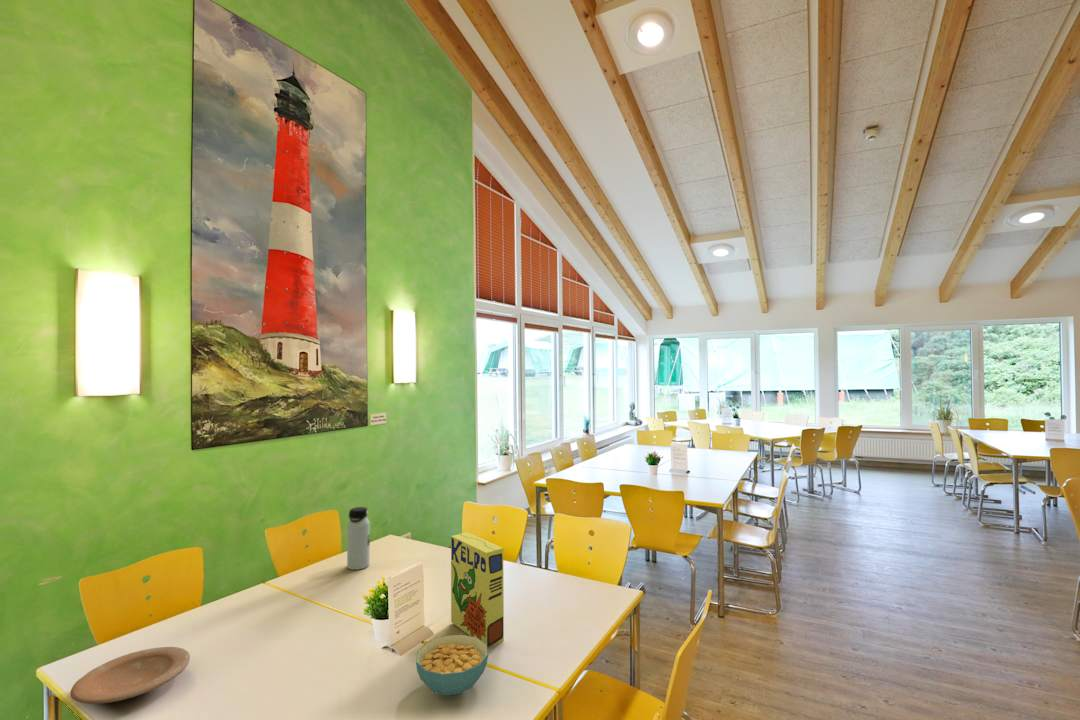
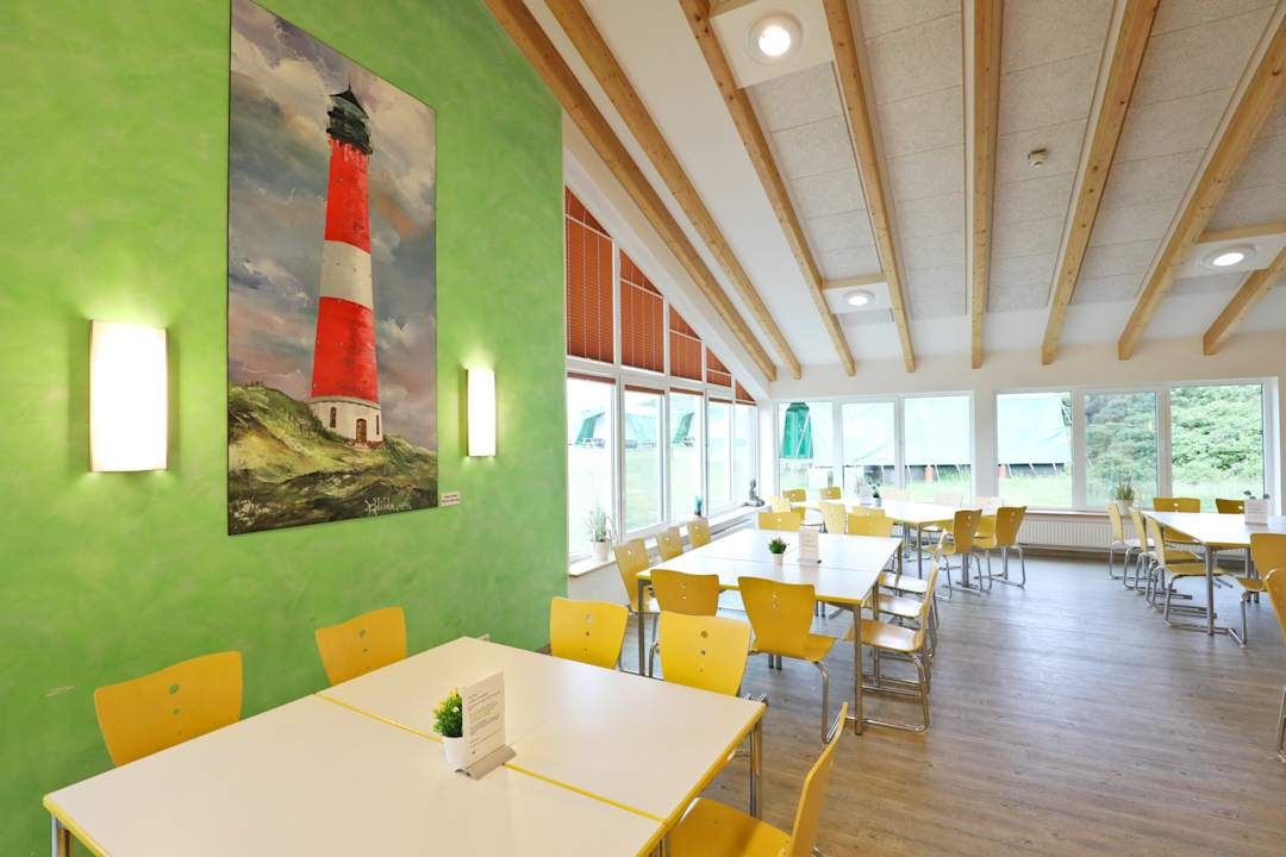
- plate (133, 678)
- water bottle (358, 537)
- cereal bowl (452, 670)
- cereal box (476, 586)
